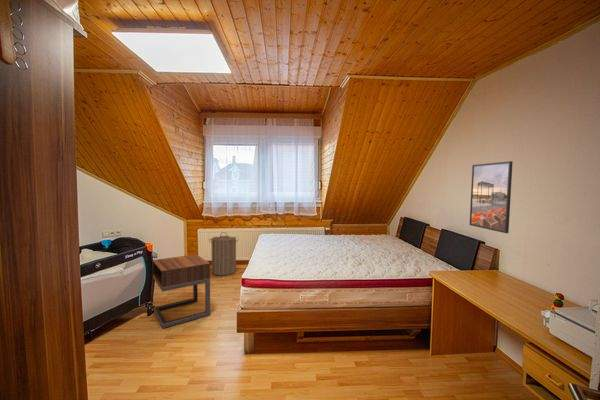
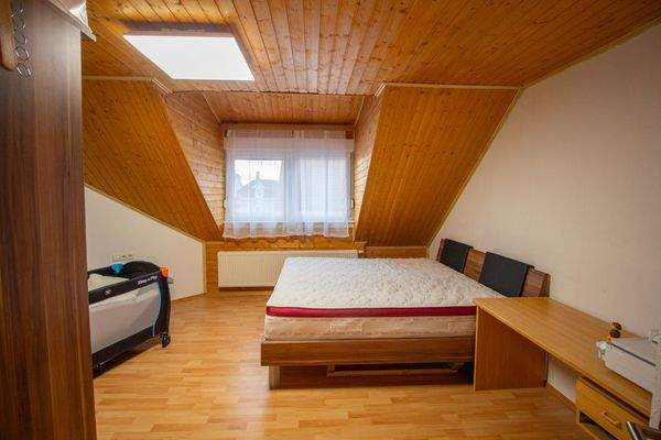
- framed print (488, 196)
- nightstand (181, 287)
- laundry hamper (224, 252)
